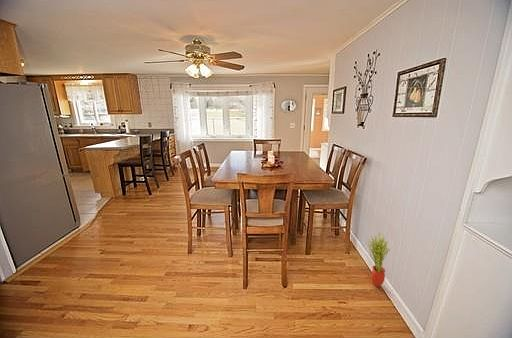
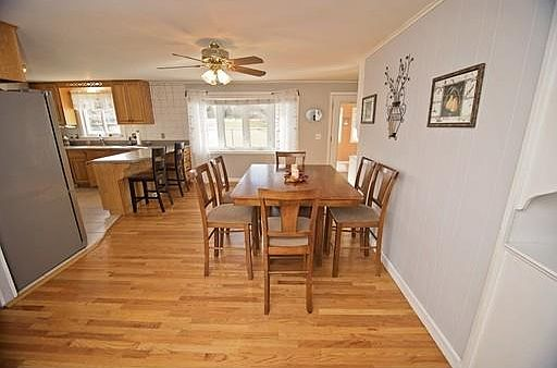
- potted plant (376, 259)
